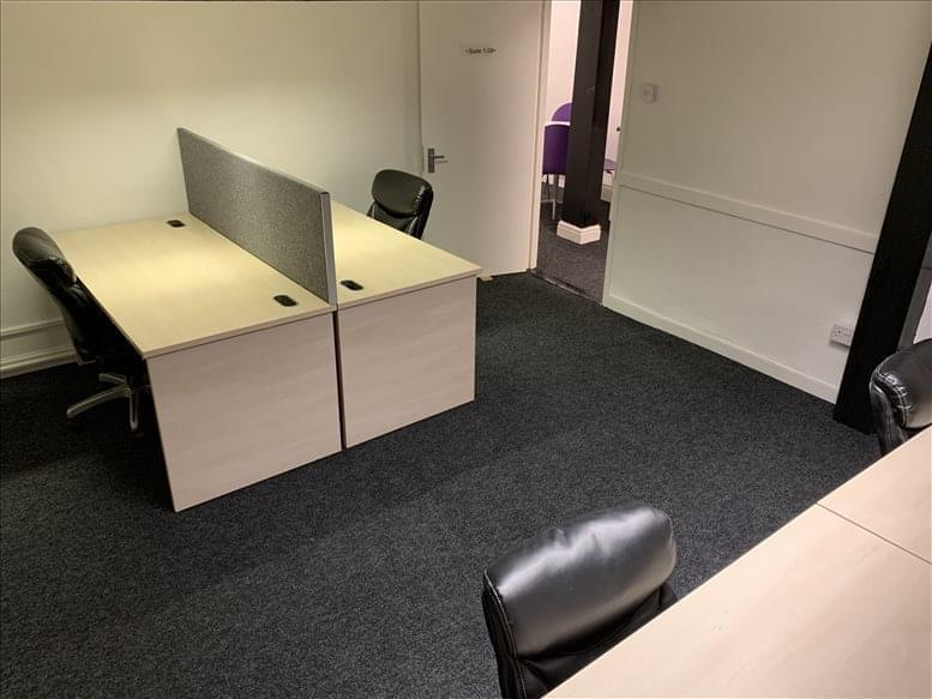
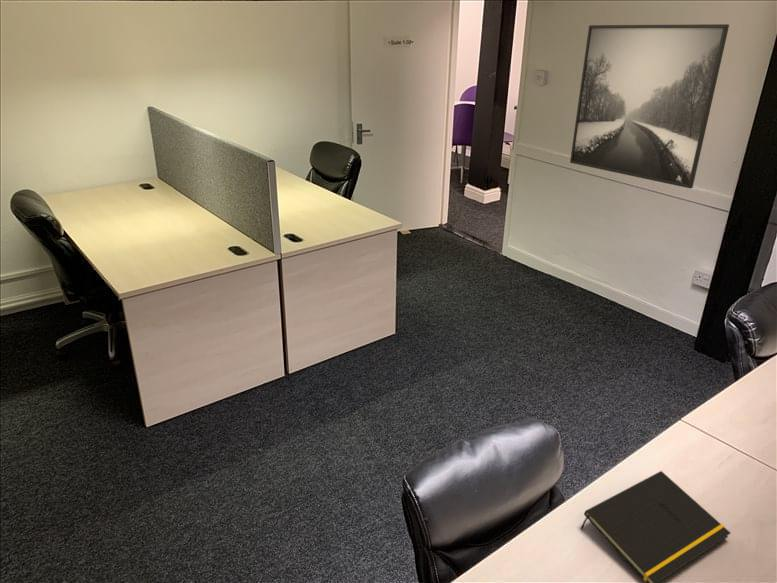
+ notepad (657, 523)
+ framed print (638, 103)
